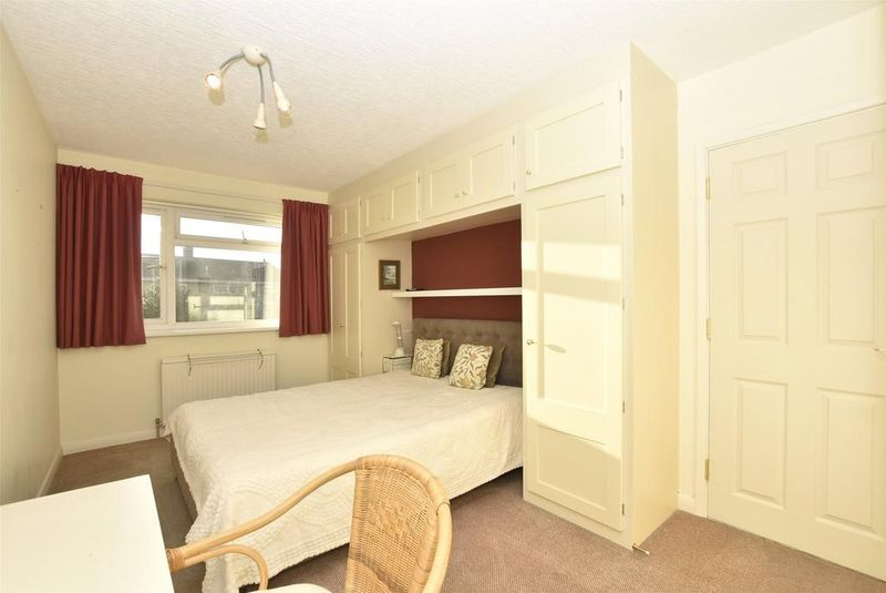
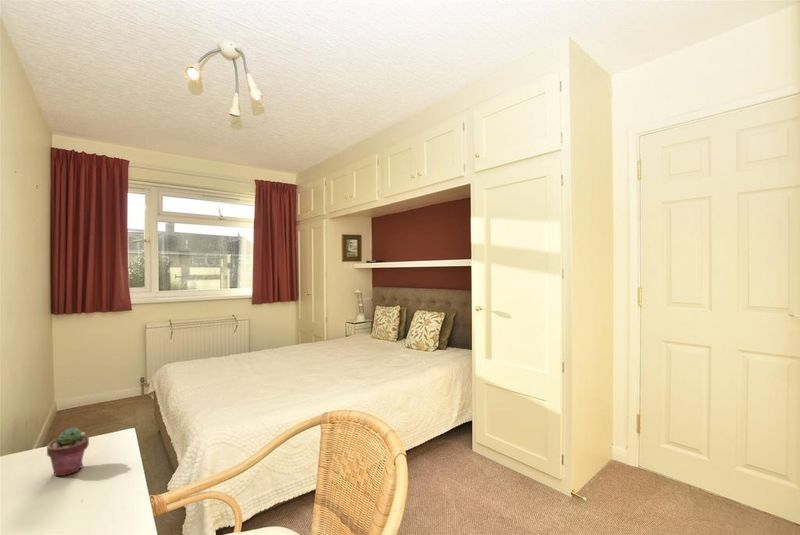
+ potted succulent (68, 449)
